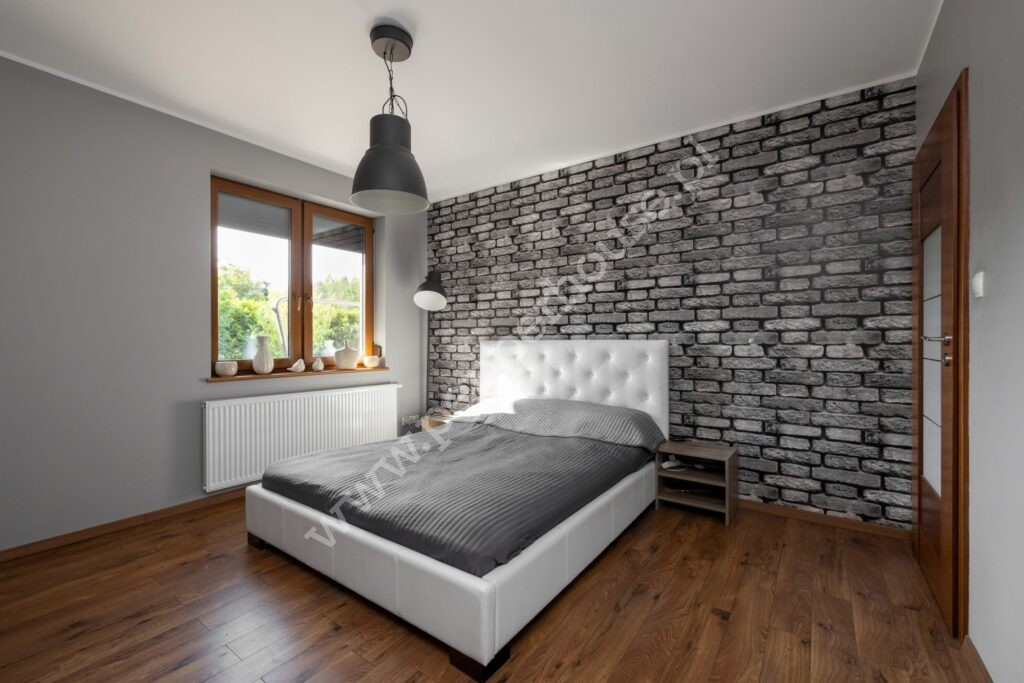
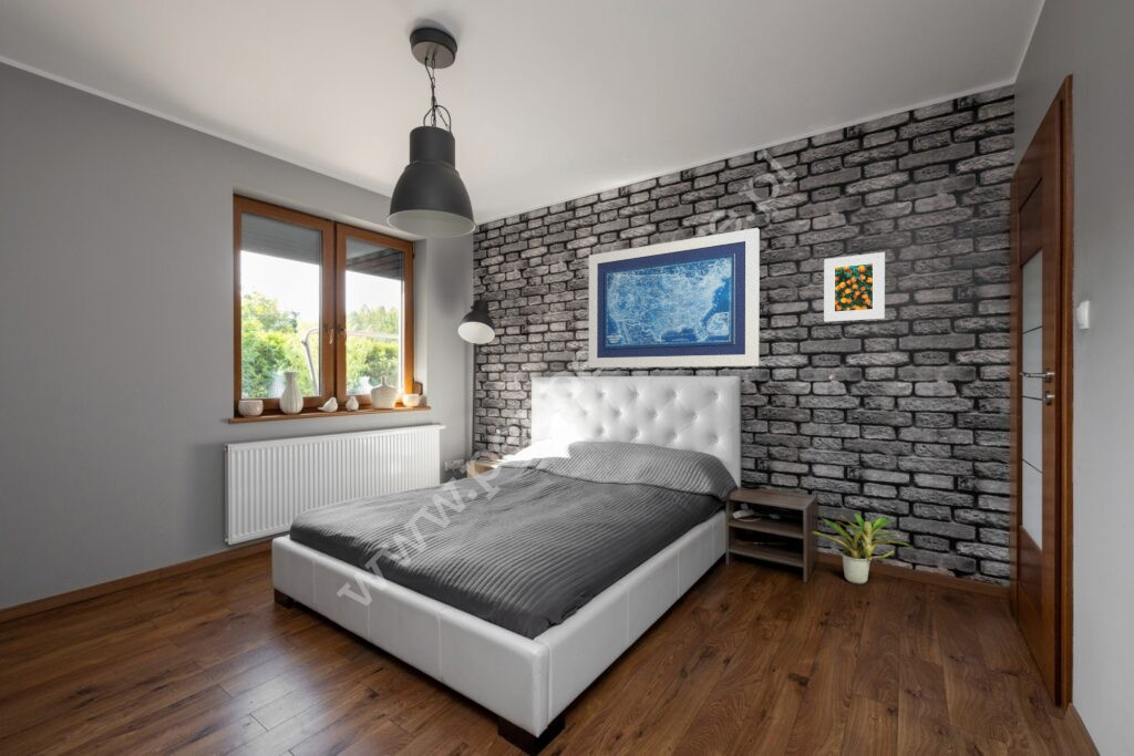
+ potted plant (860, 547)
+ wall art (666, 304)
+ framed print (853, 288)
